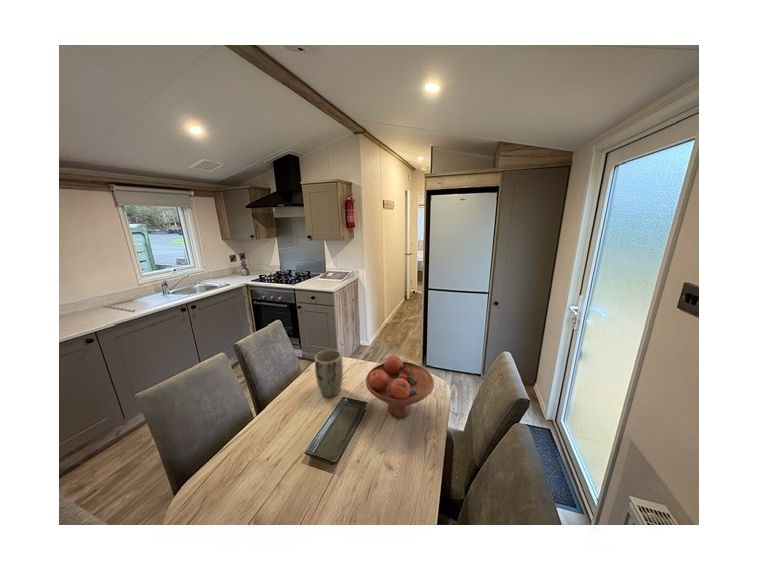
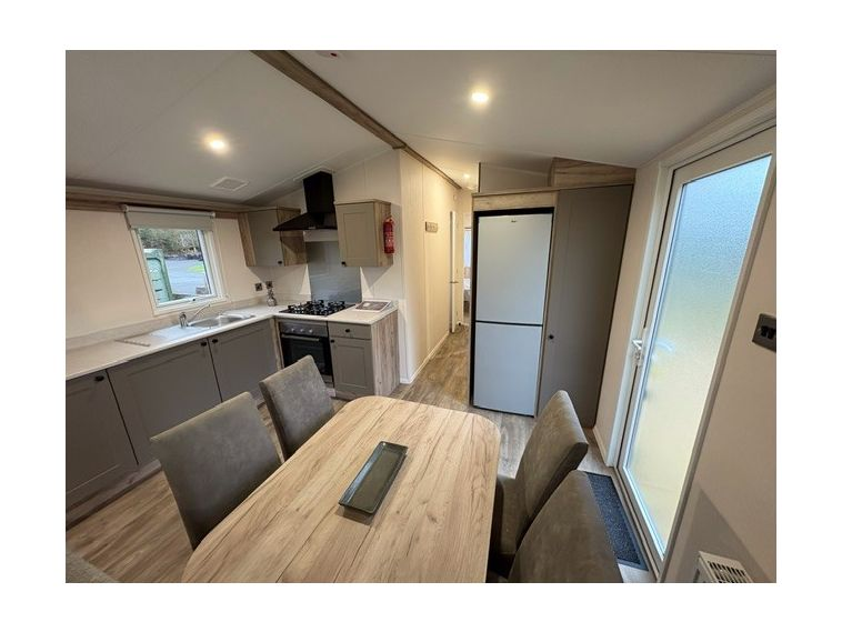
- fruit bowl (399, 388)
- plant pot (329, 373)
